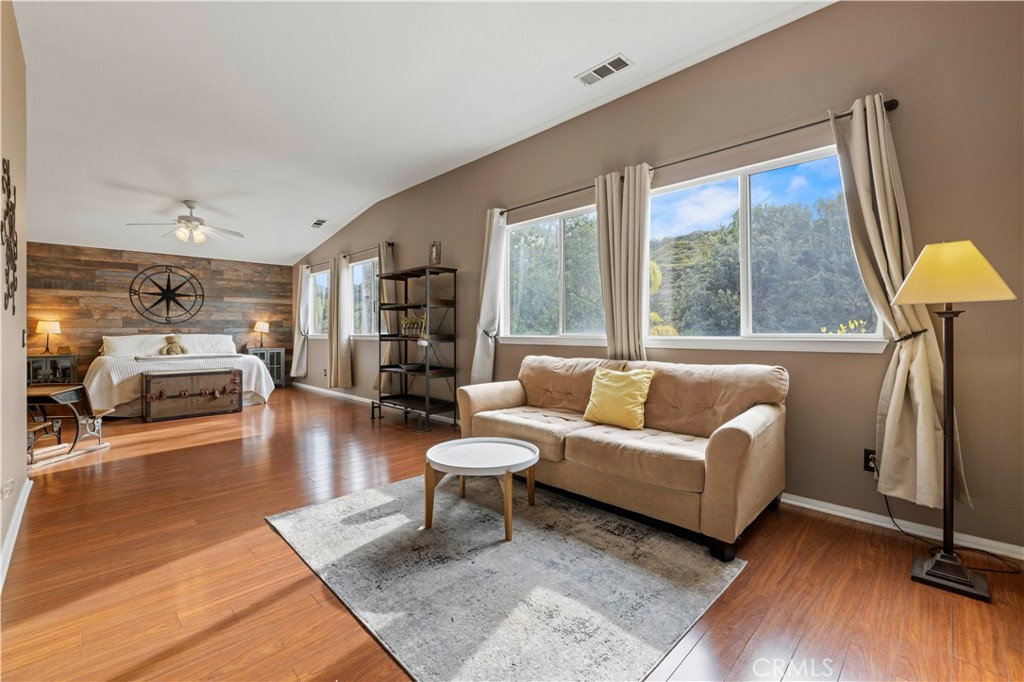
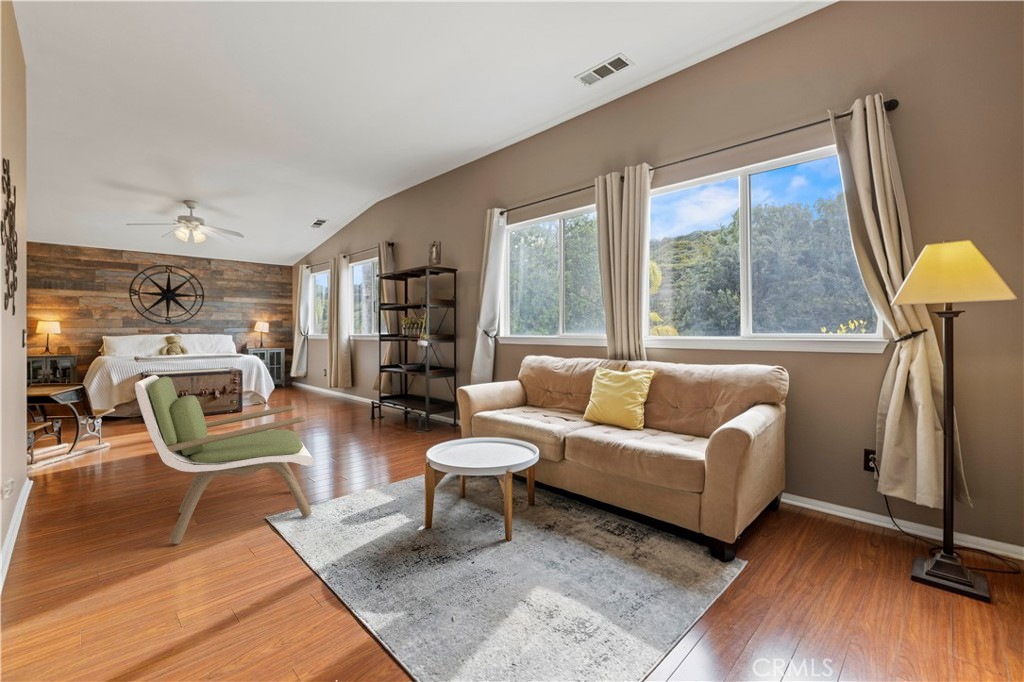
+ armchair (233, 445)
